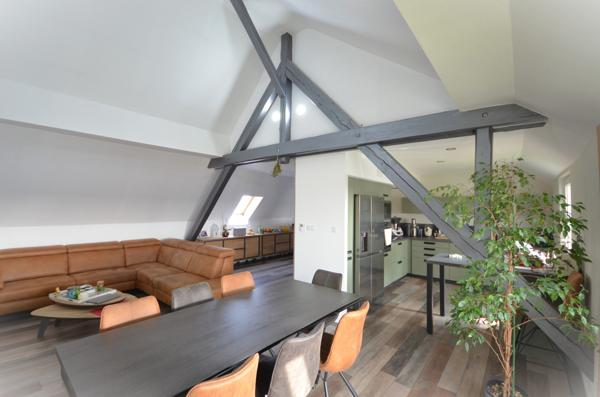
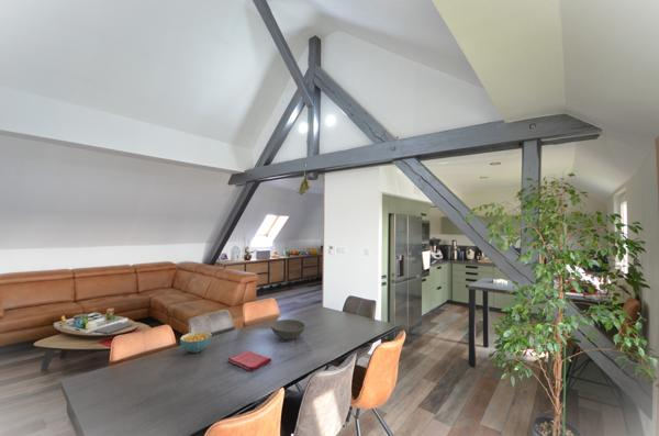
+ cereal bowl (196, 343)
+ dish towel (249, 359)
+ bowl (288, 331)
